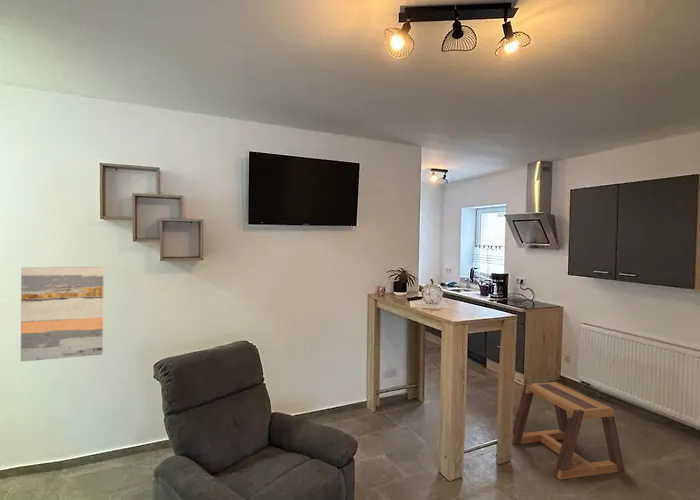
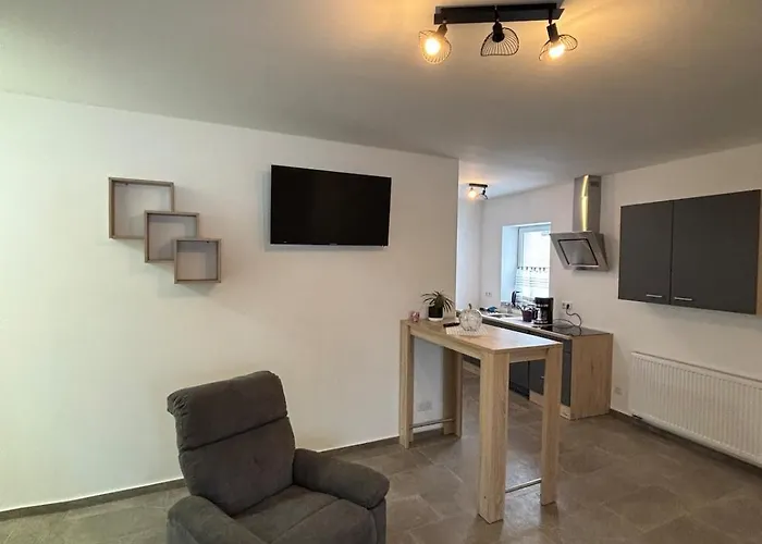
- wall art (63, 312)
- stool (564, 425)
